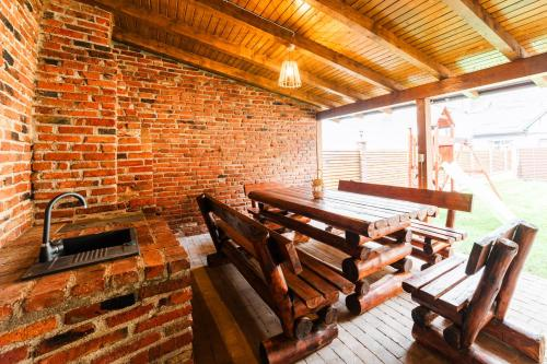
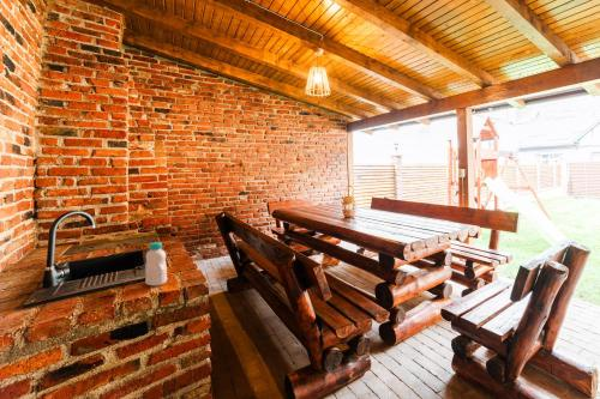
+ bottle (156, 262)
